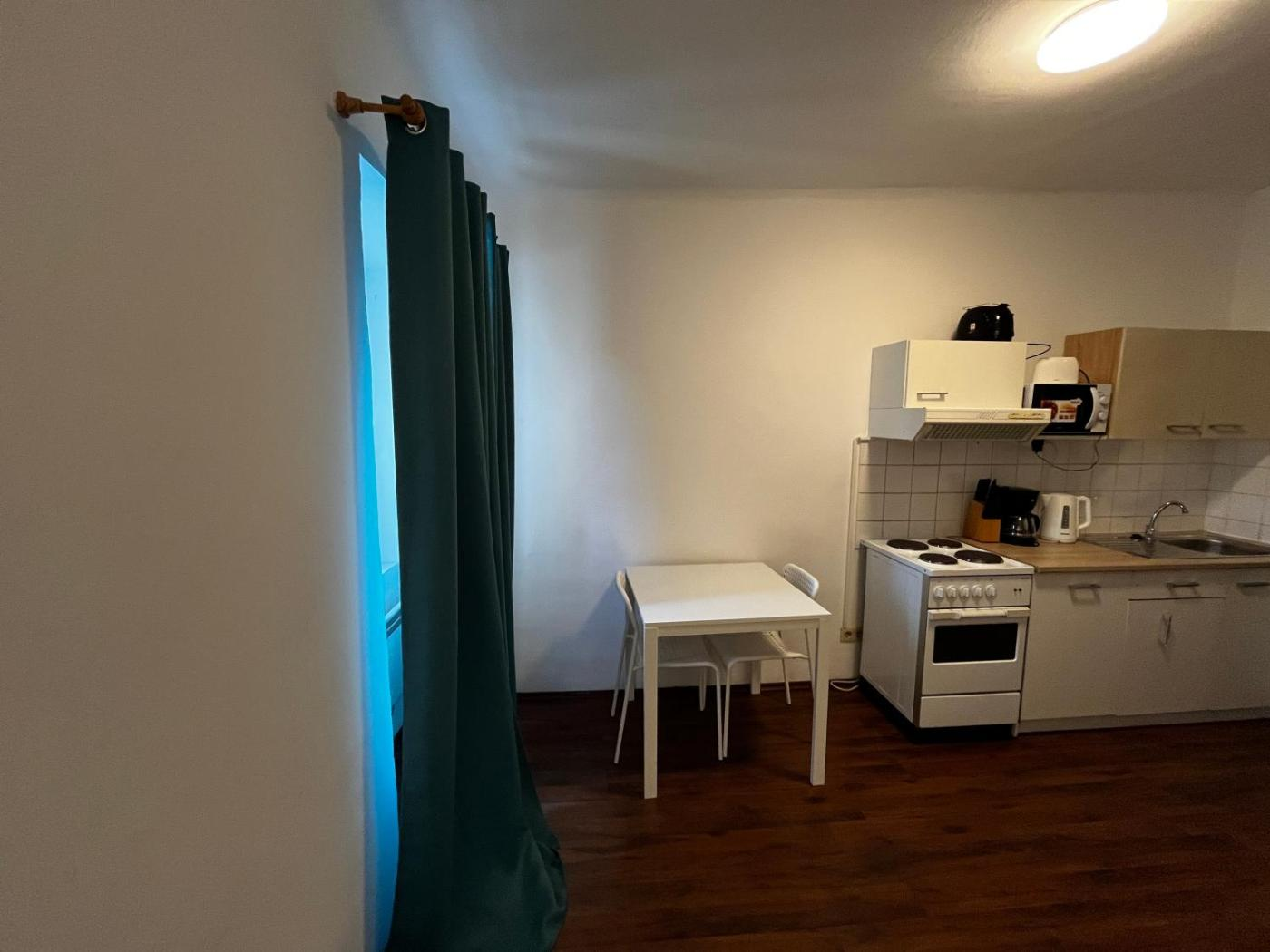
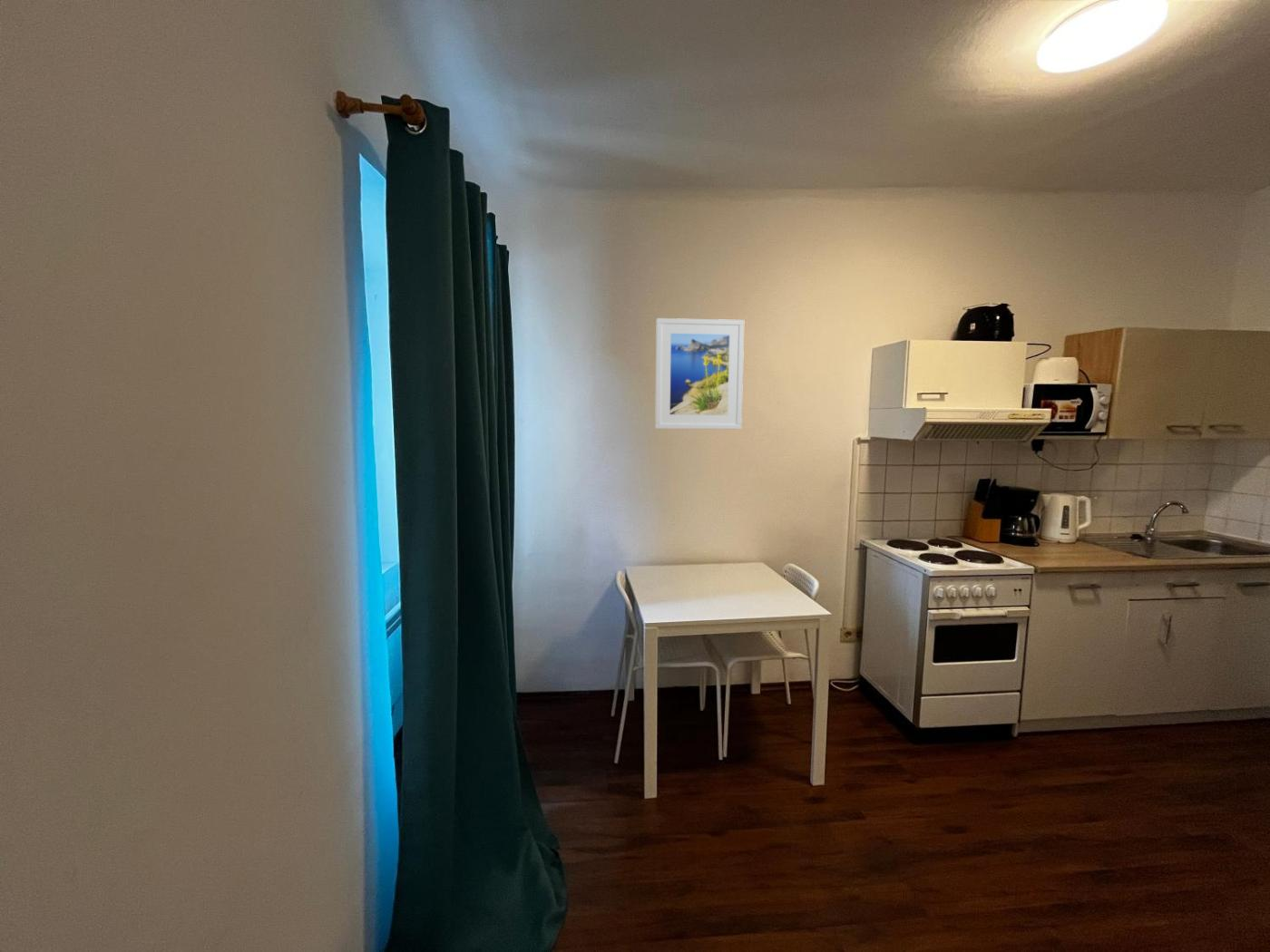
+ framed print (699, 374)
